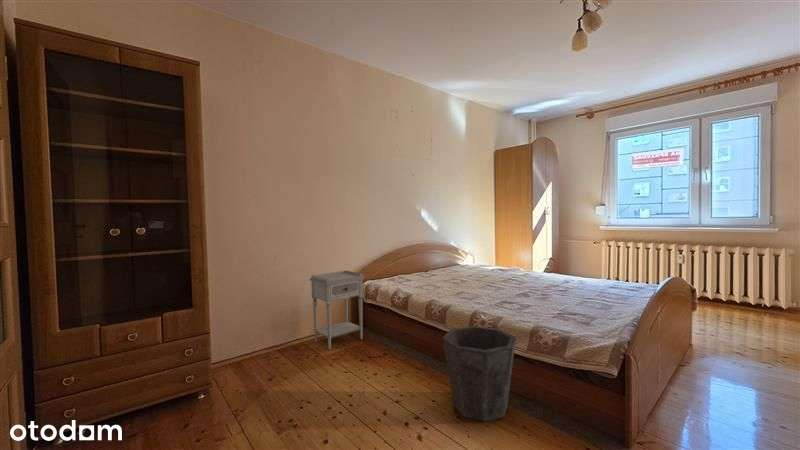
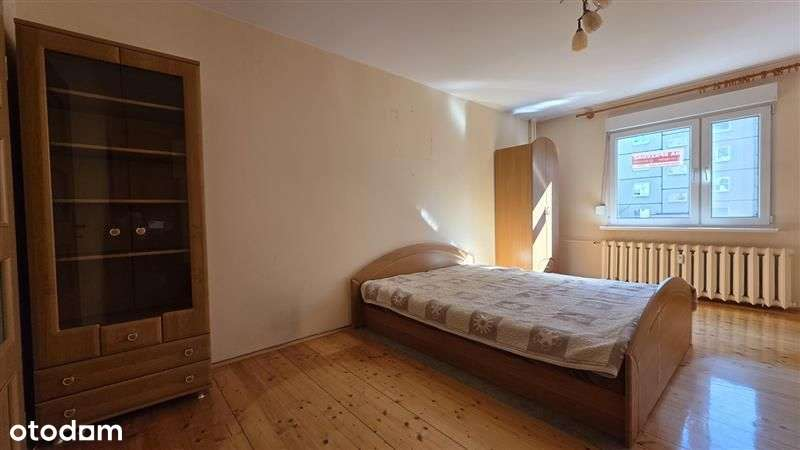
- nightstand (345, 307)
- waste bin (479, 371)
